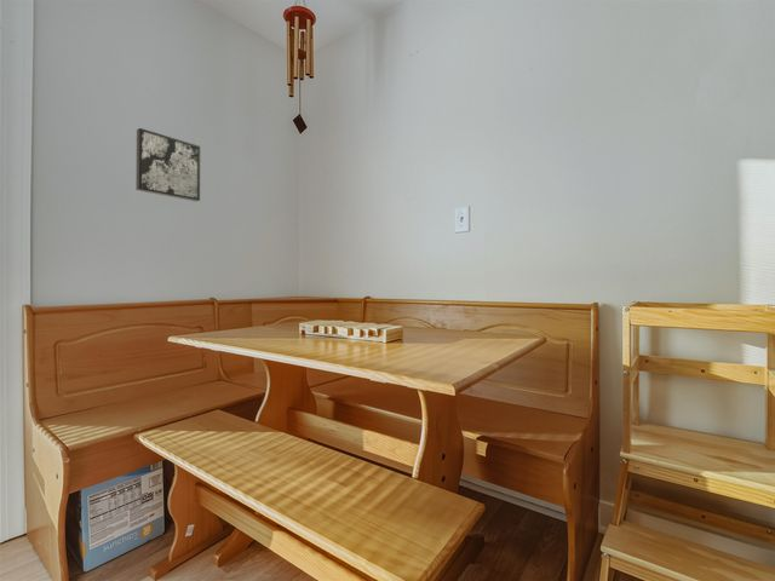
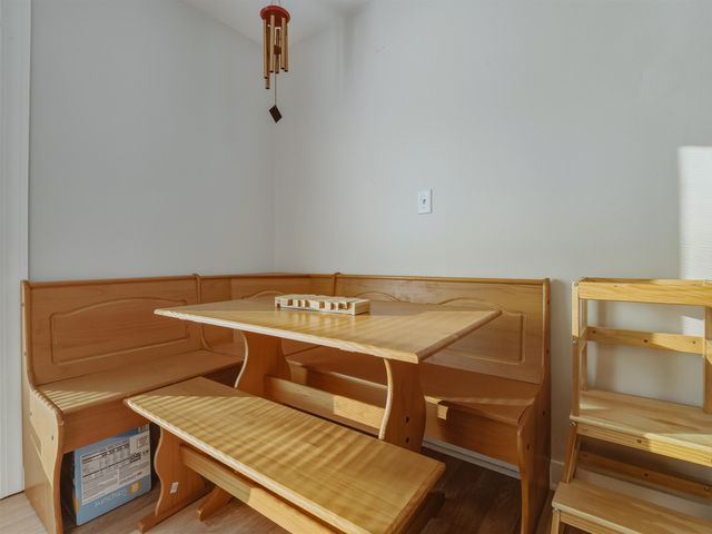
- wall art (170, 167)
